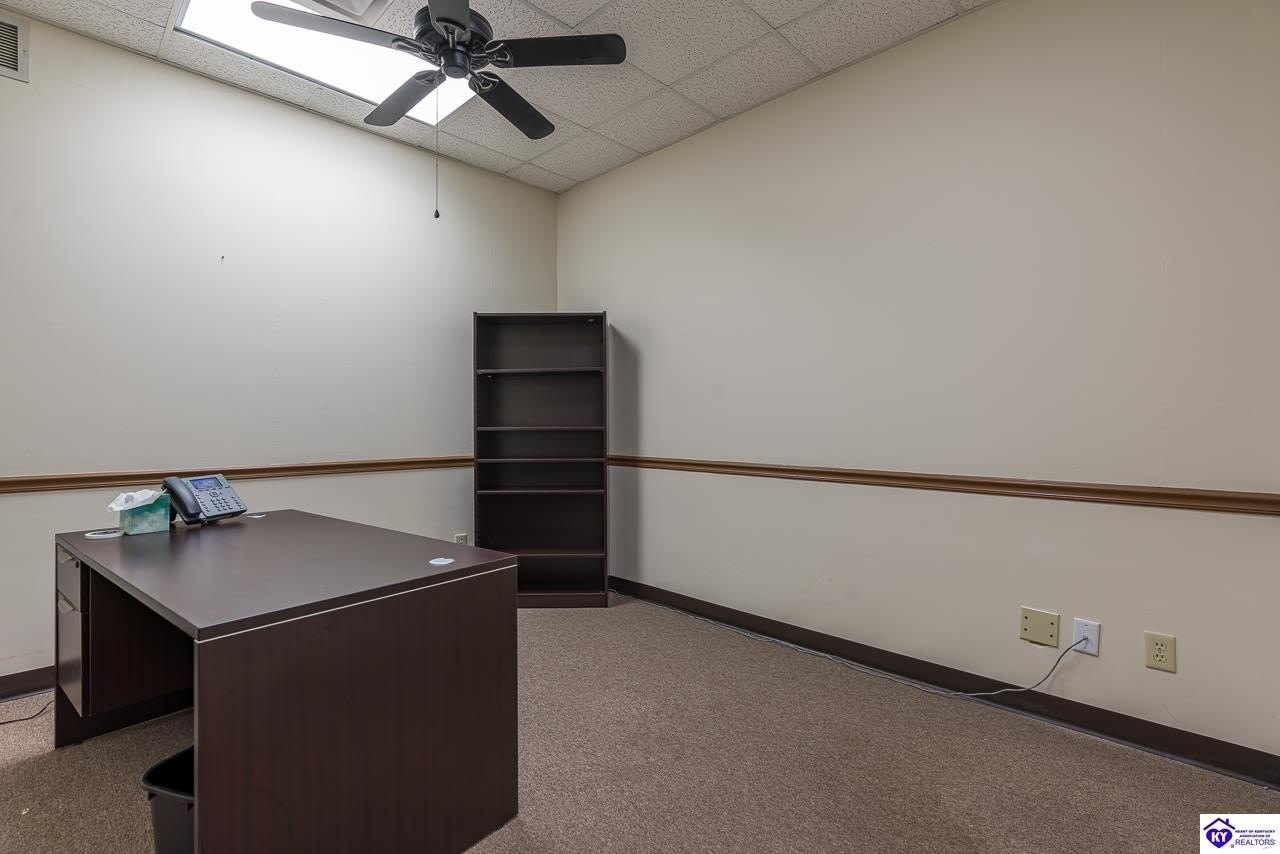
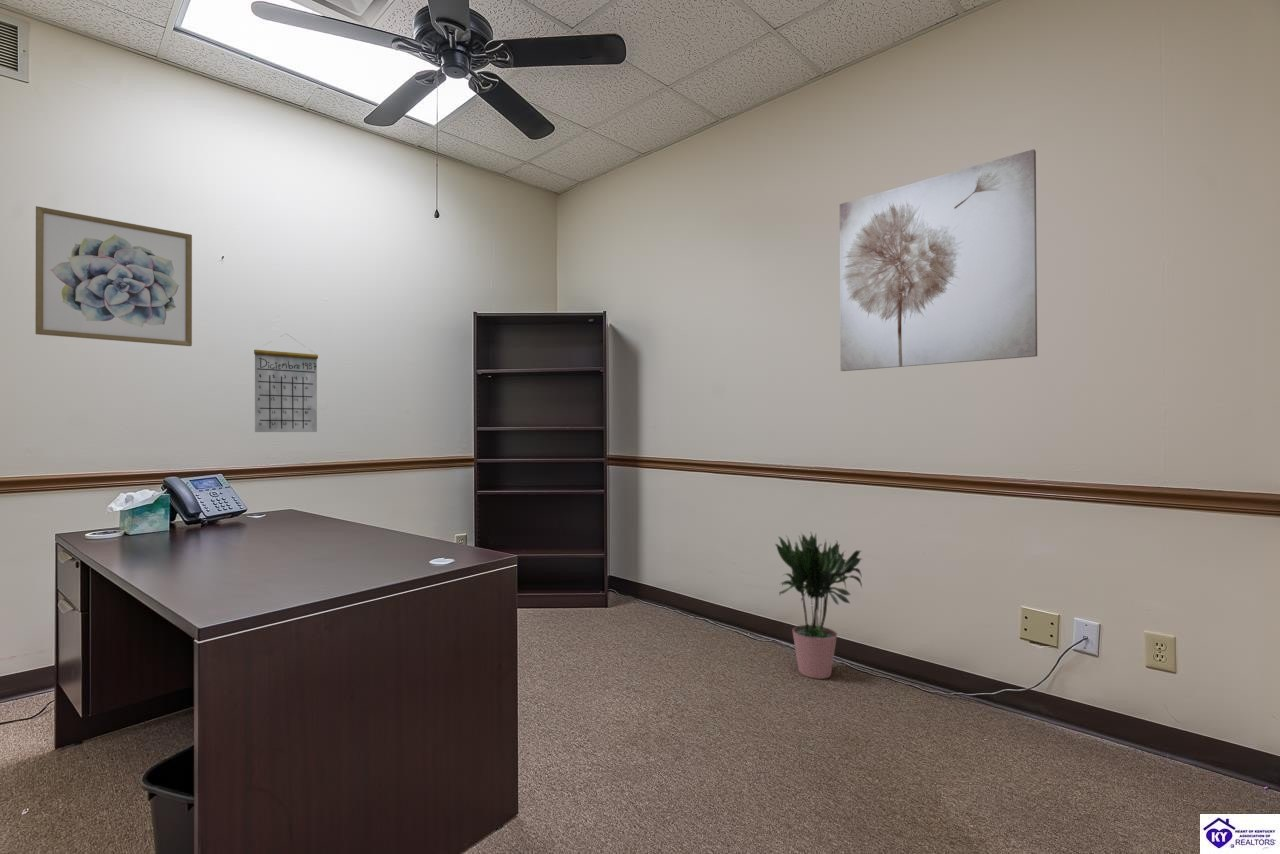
+ calendar (287, 382)
+ wall art (928, 272)
+ potted plant (826, 601)
+ wall art (118, 281)
